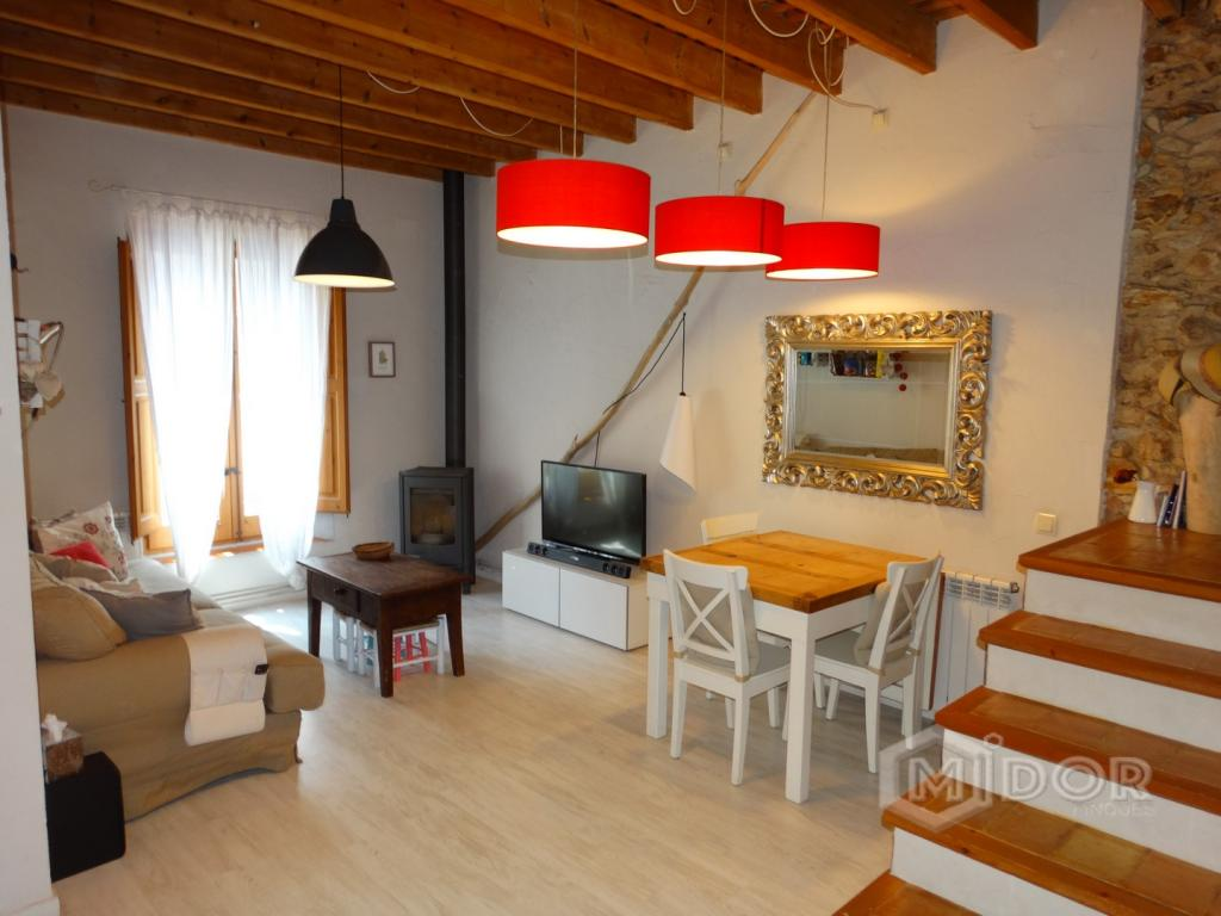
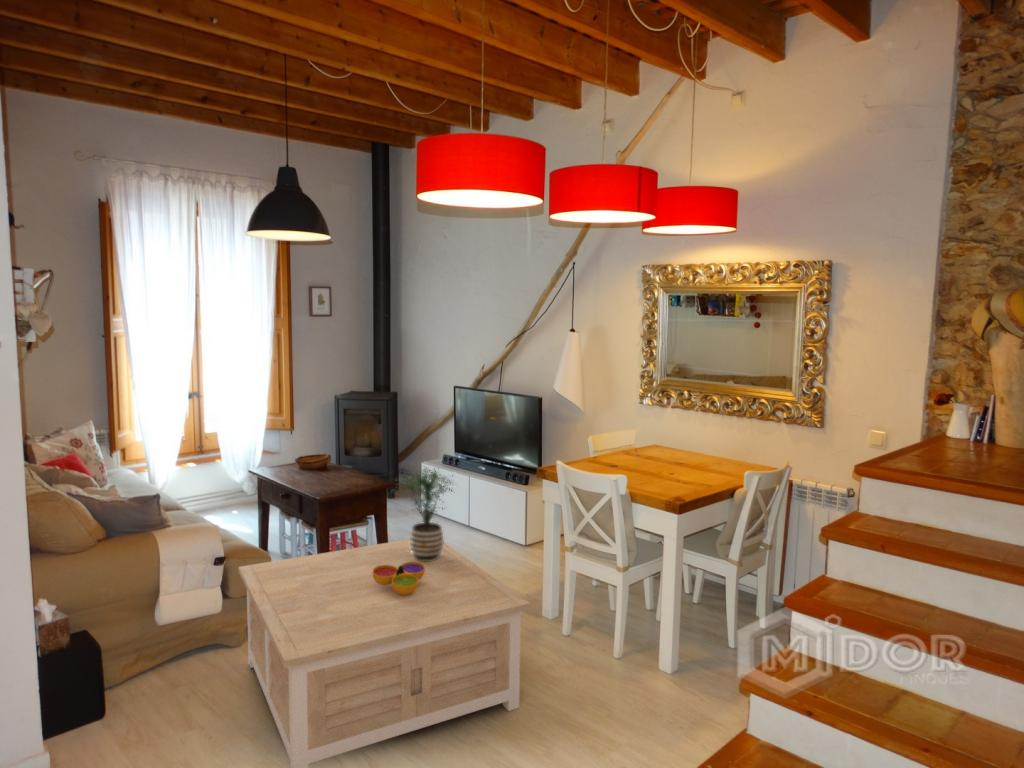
+ potted plant (425, 511)
+ coffee table (376, 634)
+ decorative bowl (396, 575)
